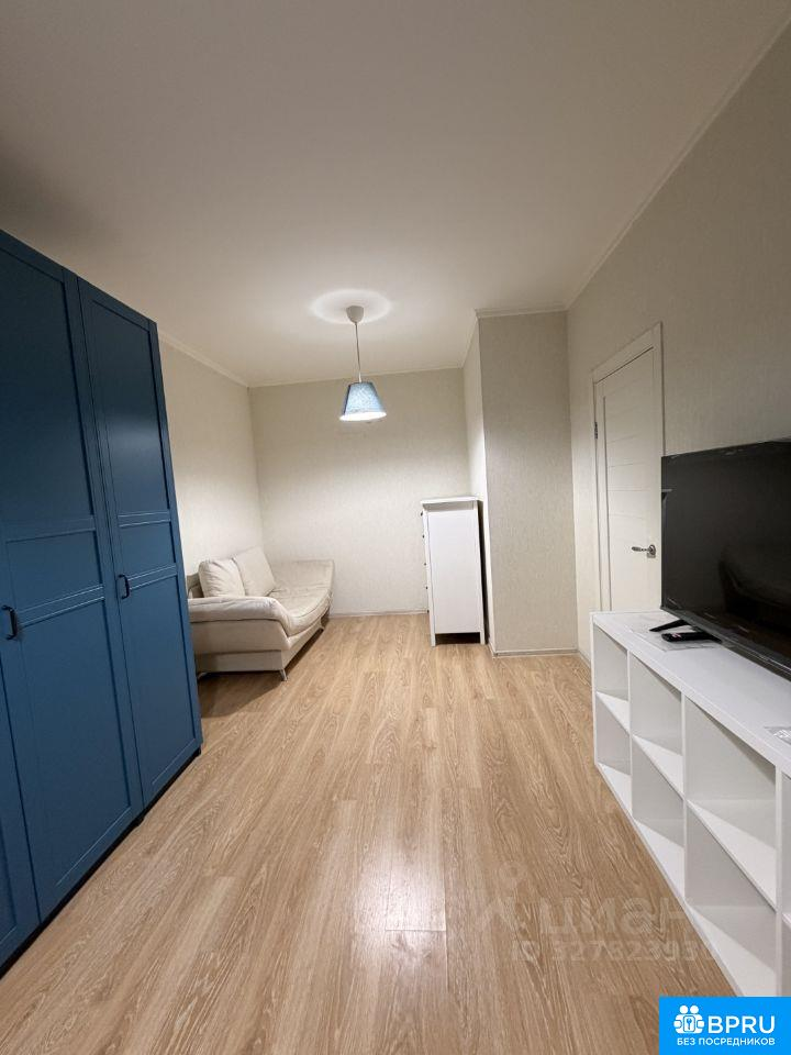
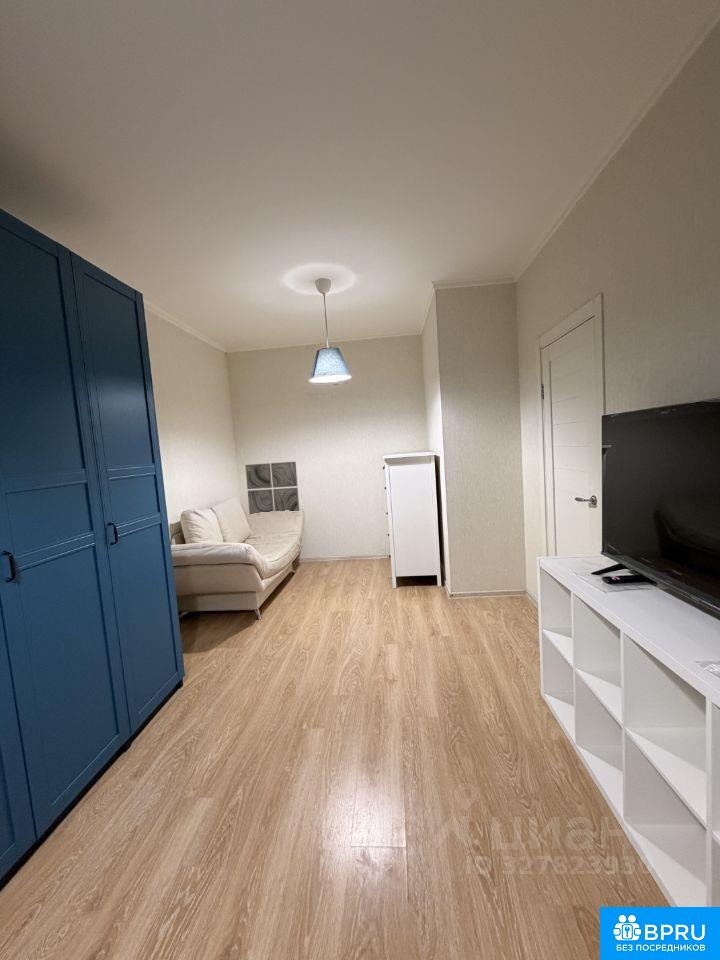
+ wall art (273, 487)
